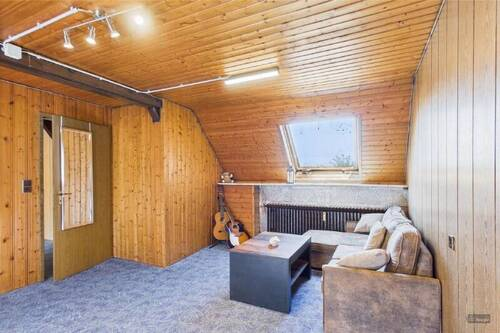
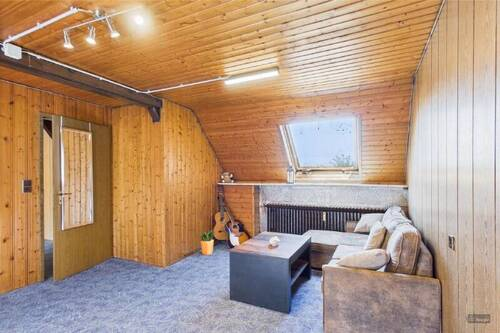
+ potted plant (208, 242)
